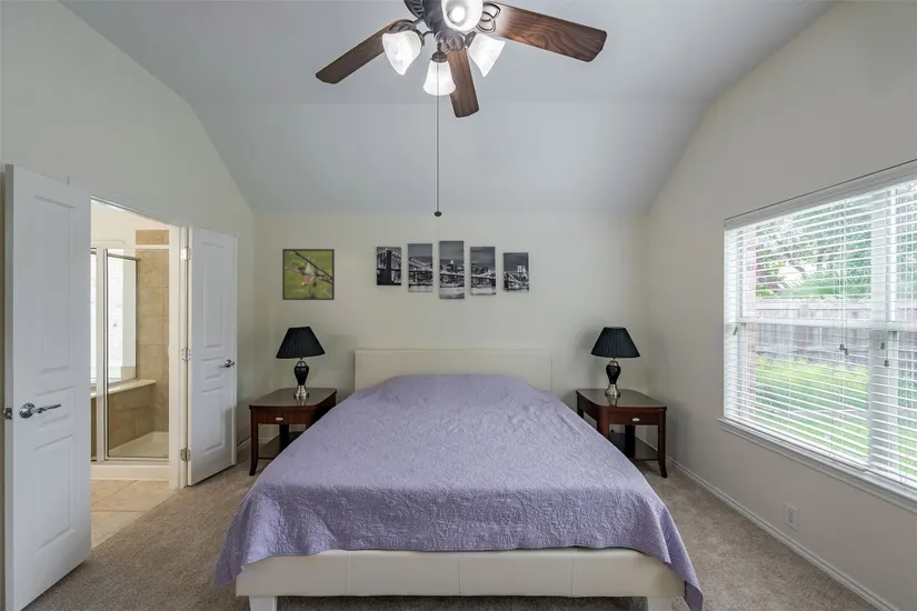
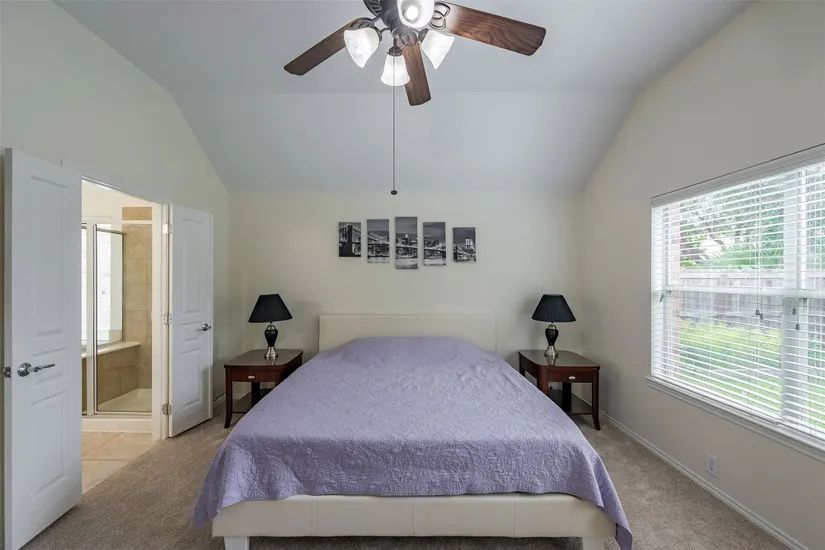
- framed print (308, 274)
